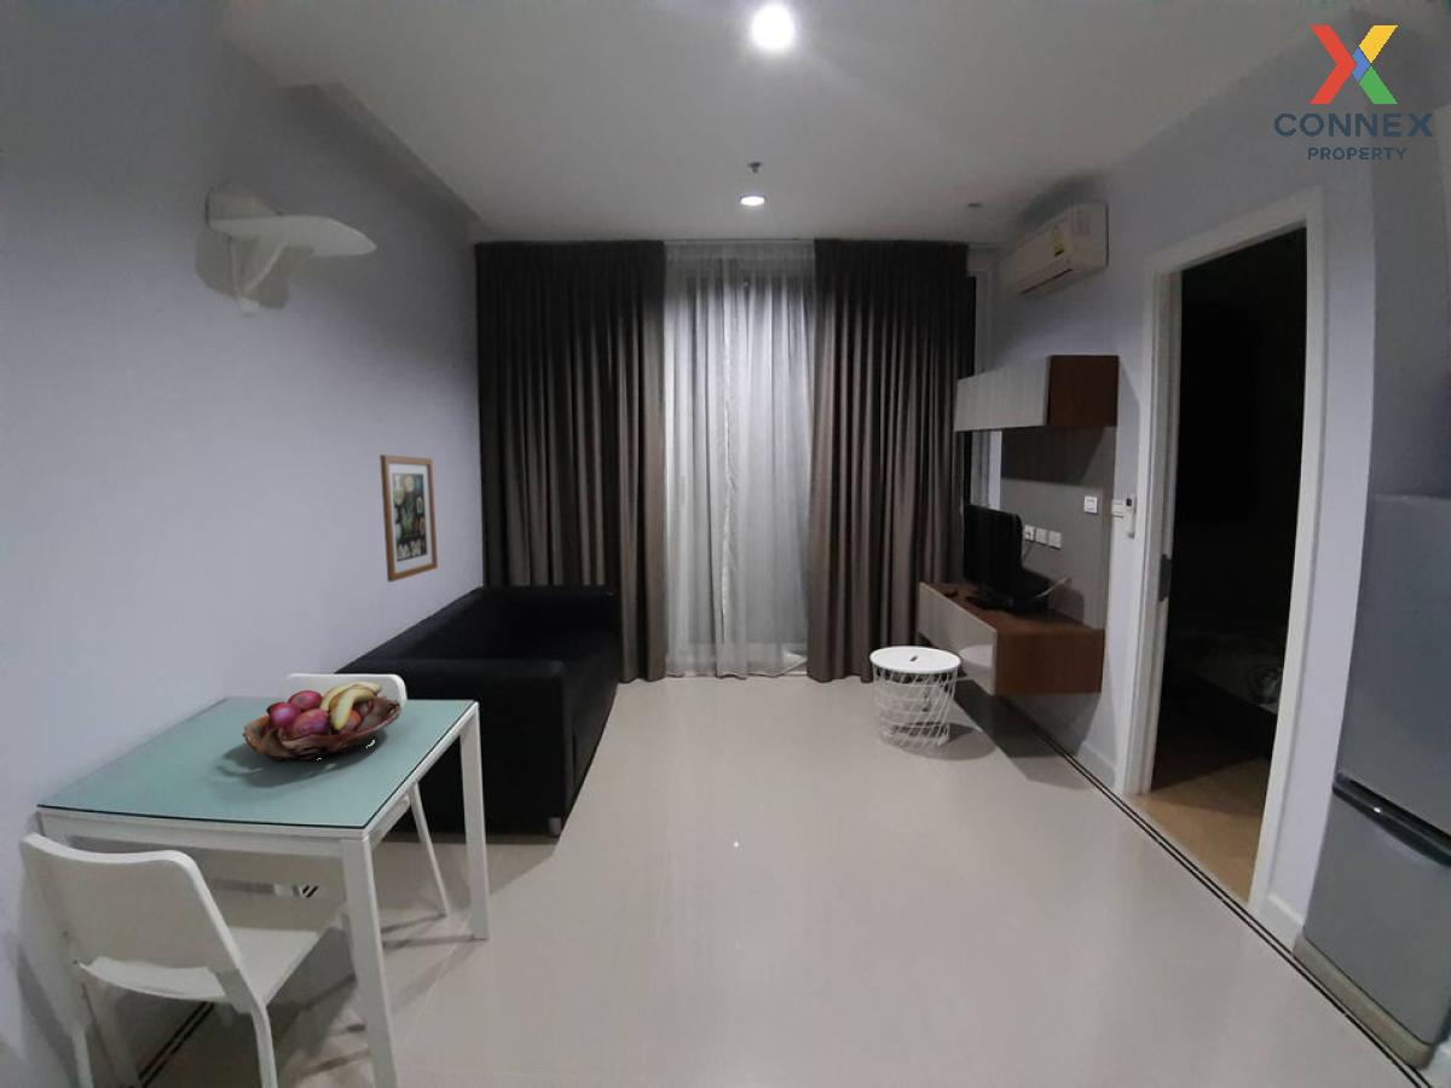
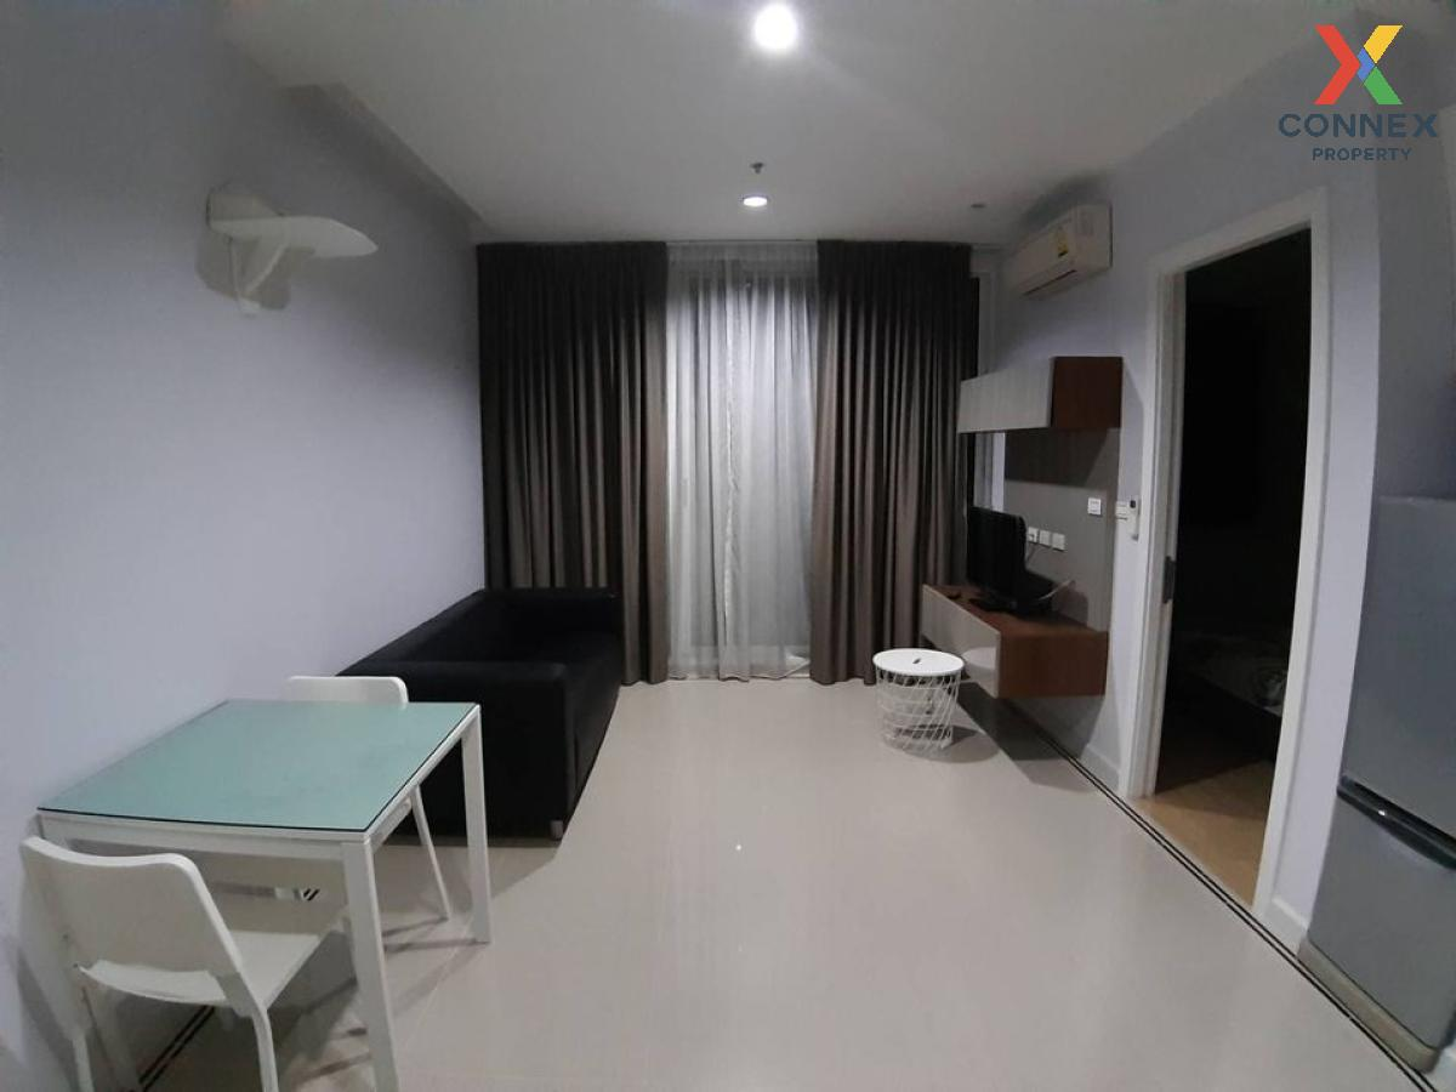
- wall art (411, 516)
- fruit basket (326, 717)
